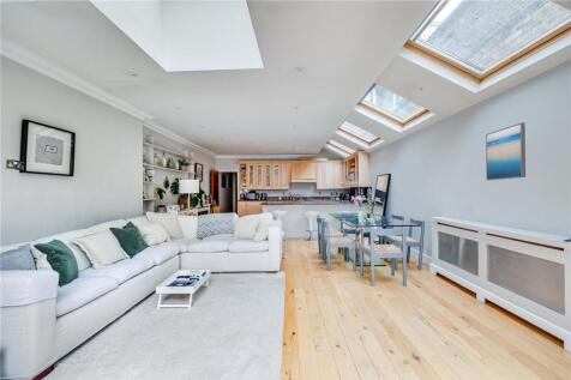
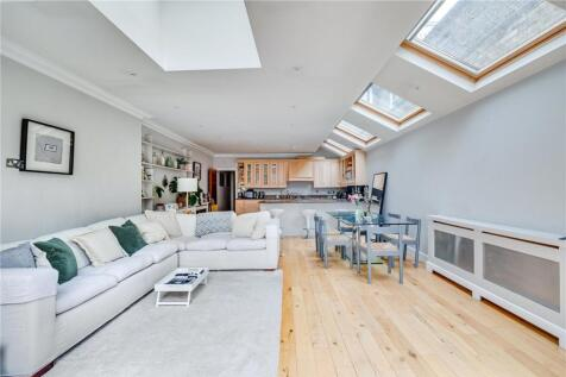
- wall art (504, 153)
